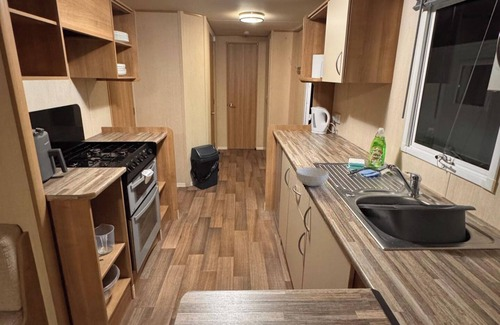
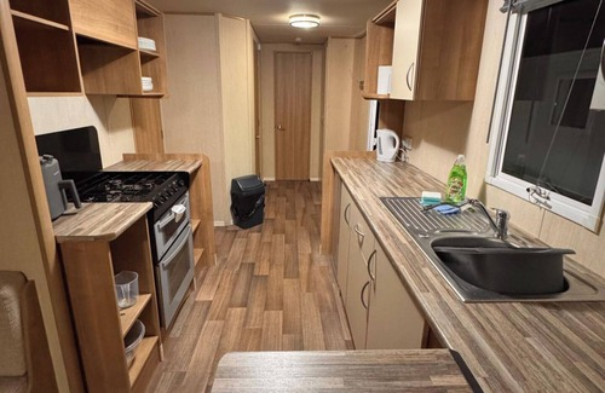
- cereal bowl (311, 177)
